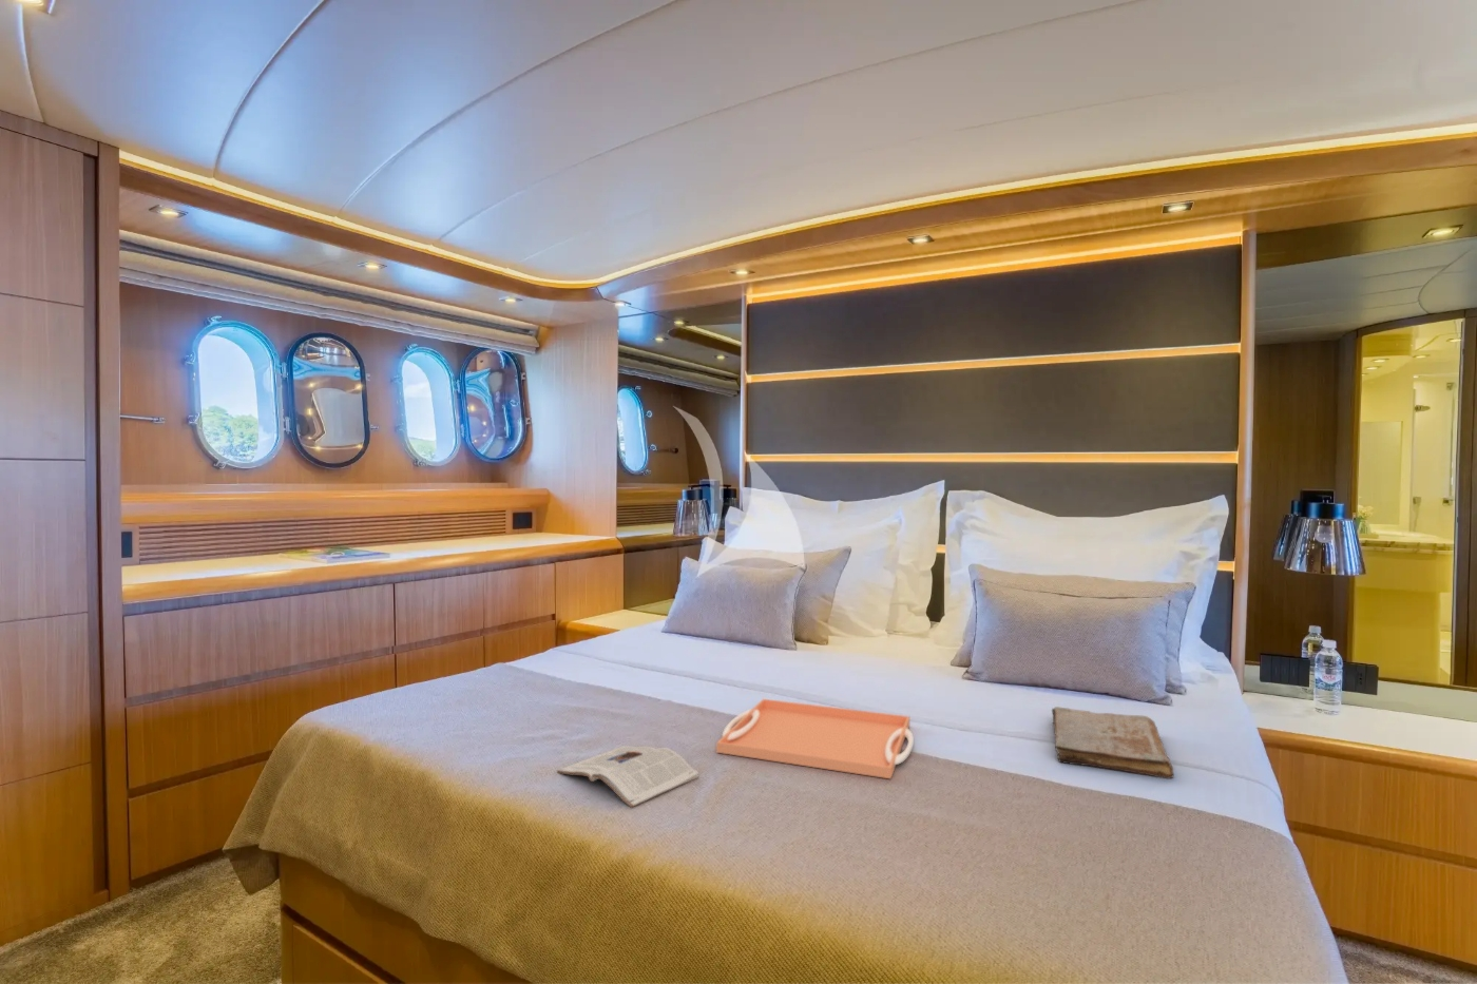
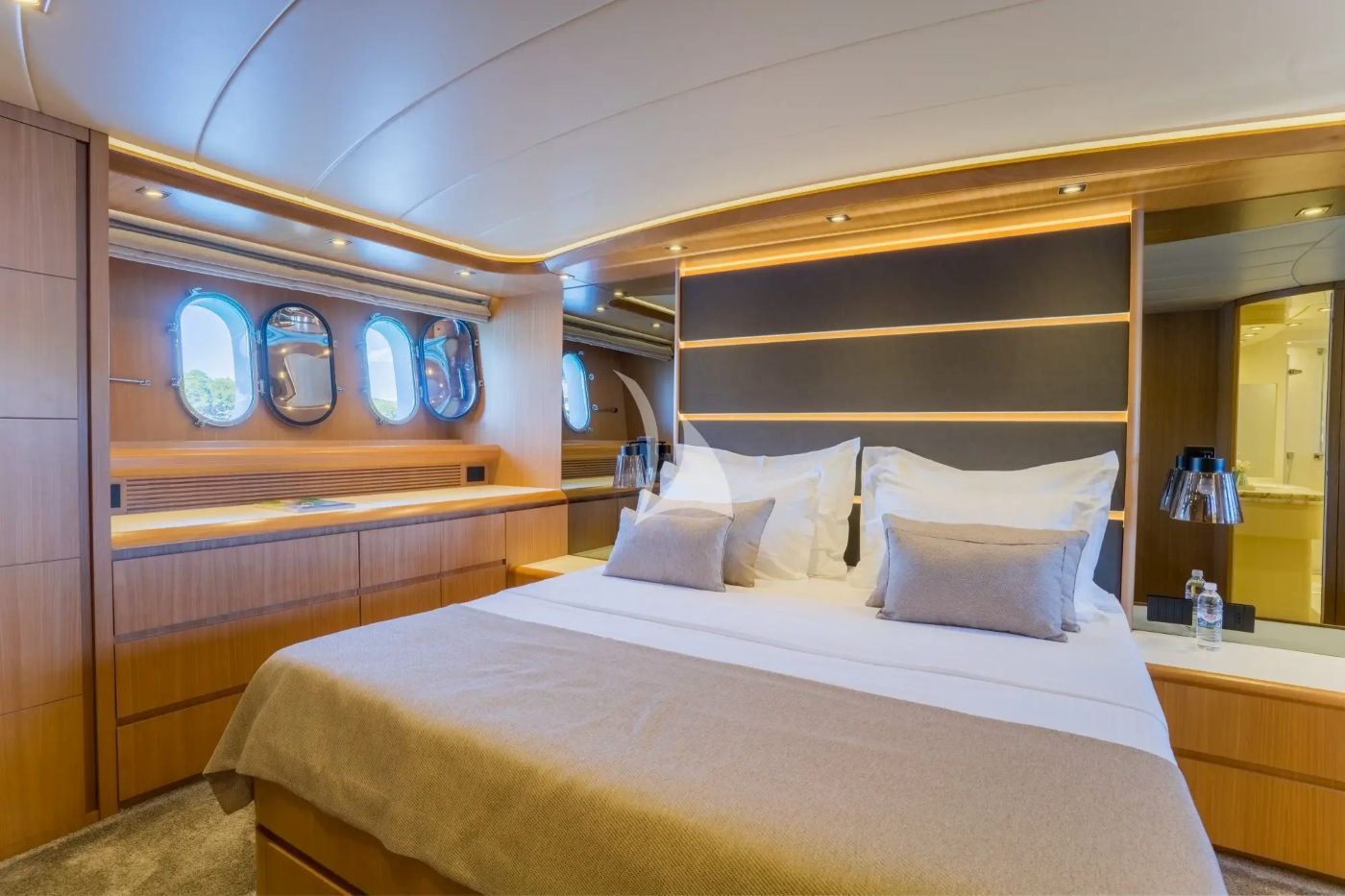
- book (1106, 737)
- serving tray (818, 733)
- magazine (627, 765)
